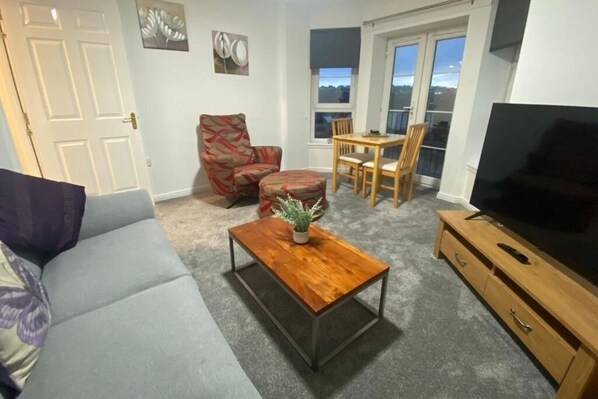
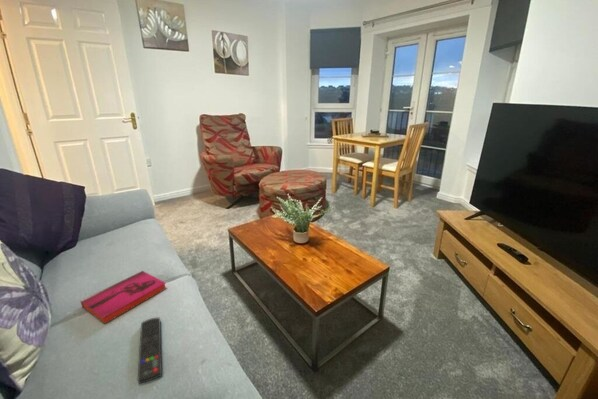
+ hardback book (125, 294)
+ remote control (150, 345)
